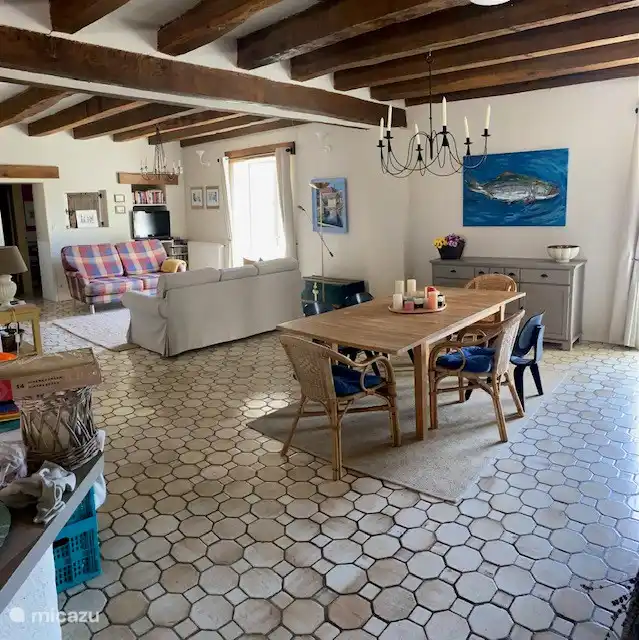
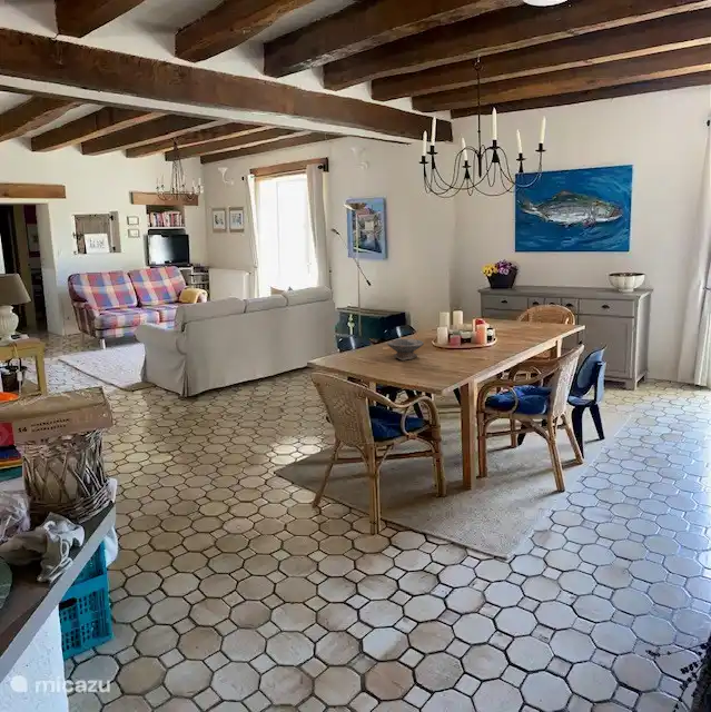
+ bowl (405, 349)
